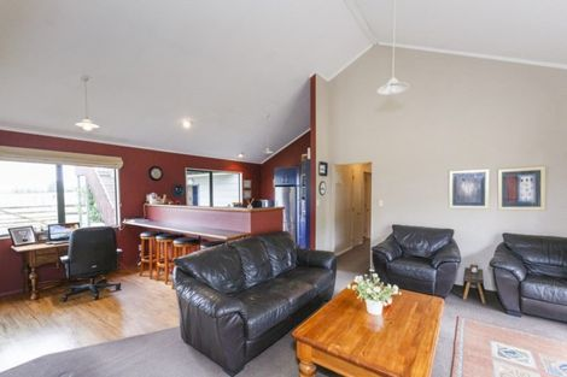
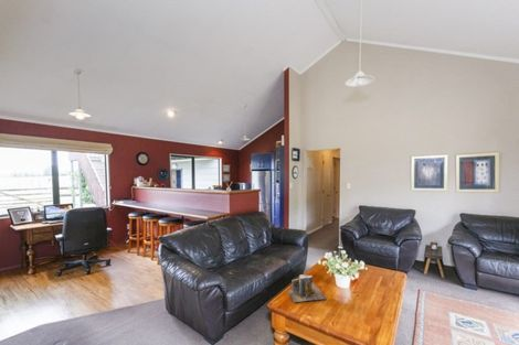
+ books (304, 283)
